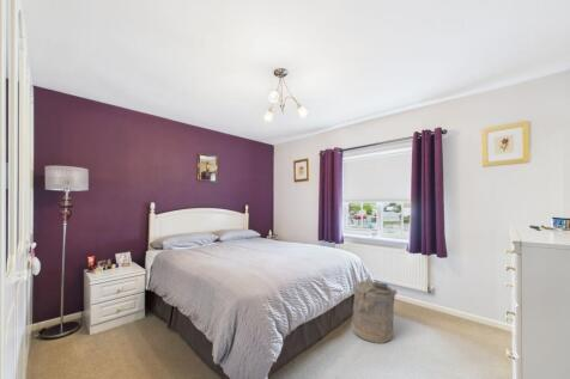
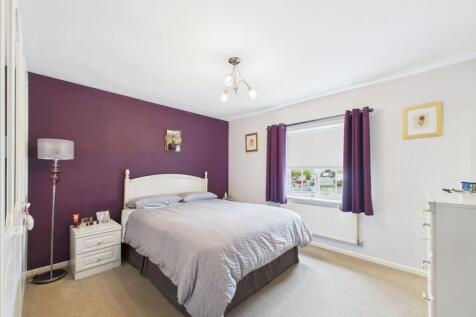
- laundry hamper (371, 307)
